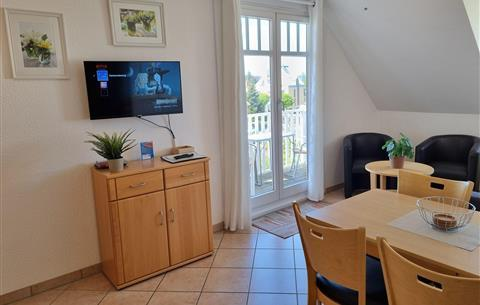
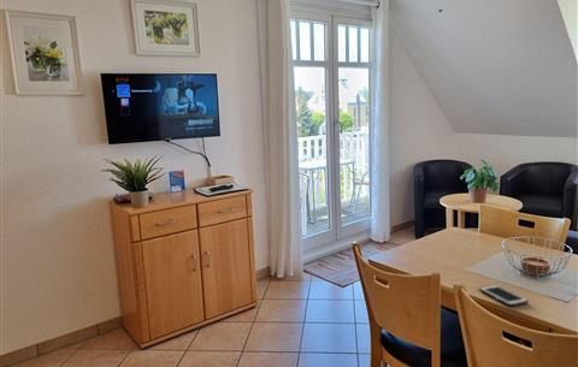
+ cell phone (502, 295)
